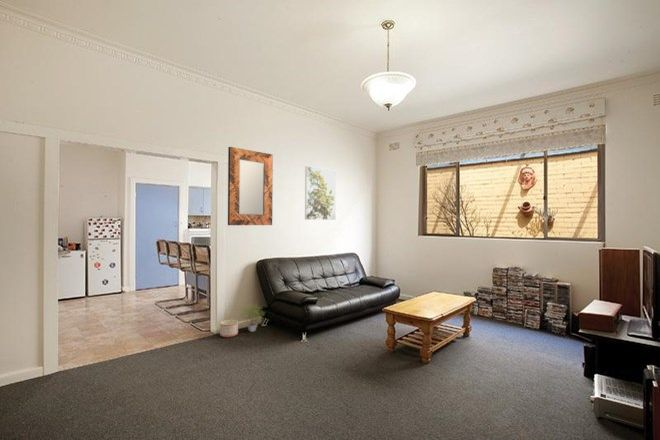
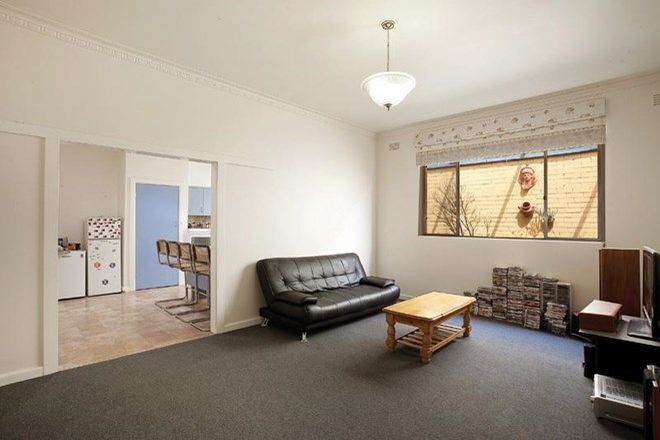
- potted plant (252, 314)
- home mirror (251, 188)
- planter (229, 328)
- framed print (321, 194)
